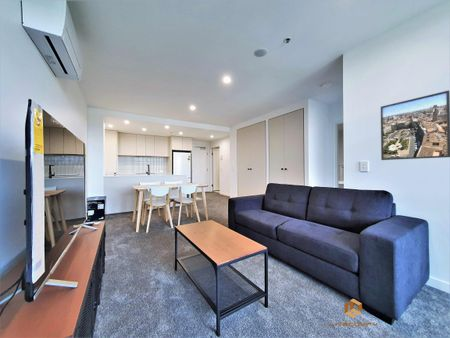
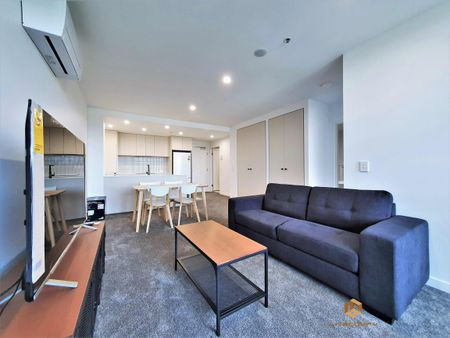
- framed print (411, 129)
